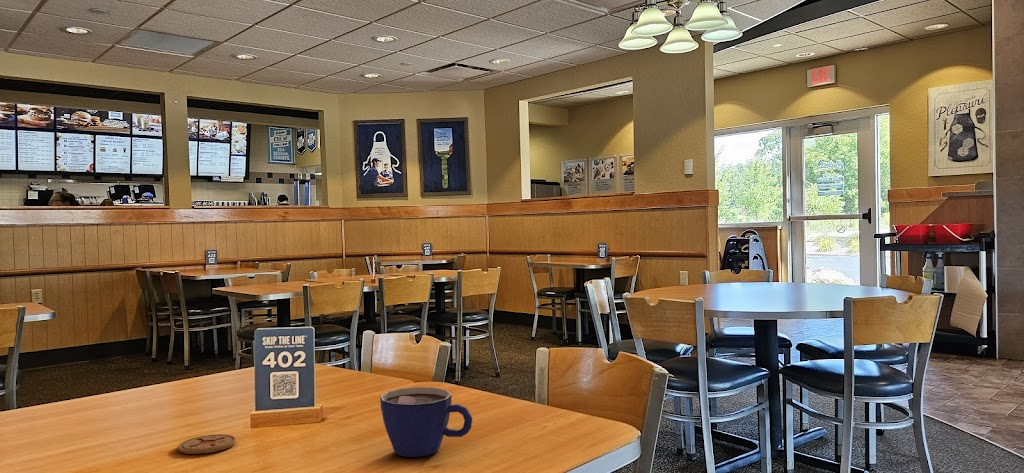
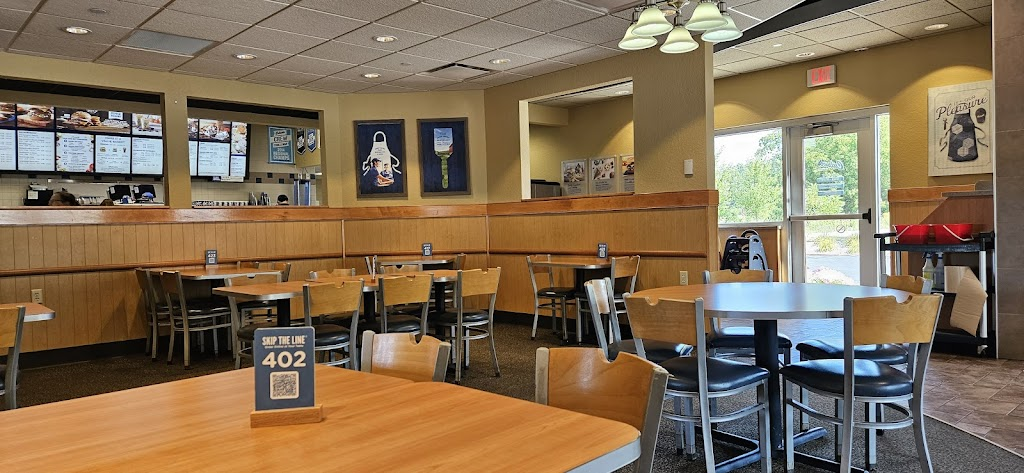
- coaster (207, 443)
- cup (427, 422)
